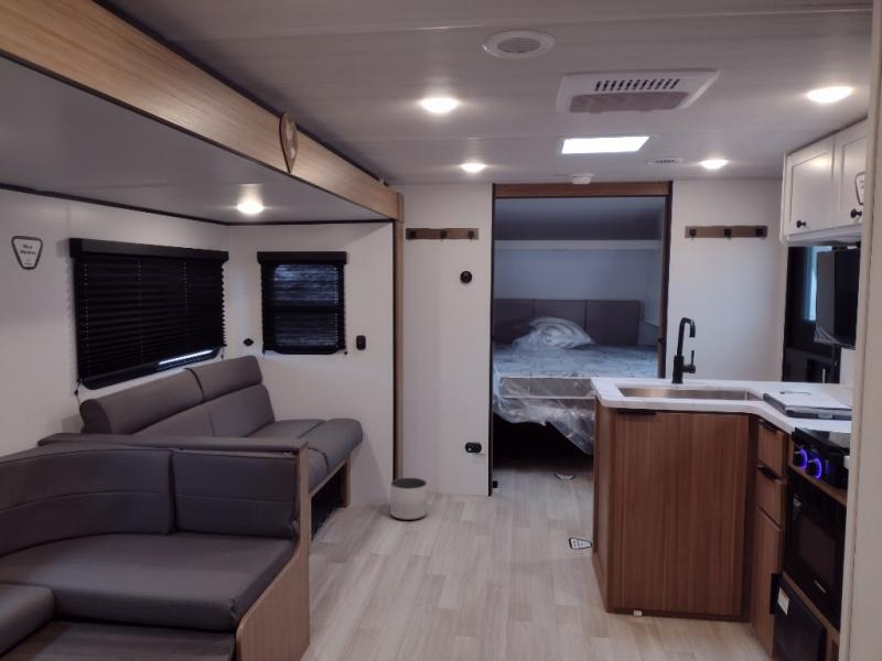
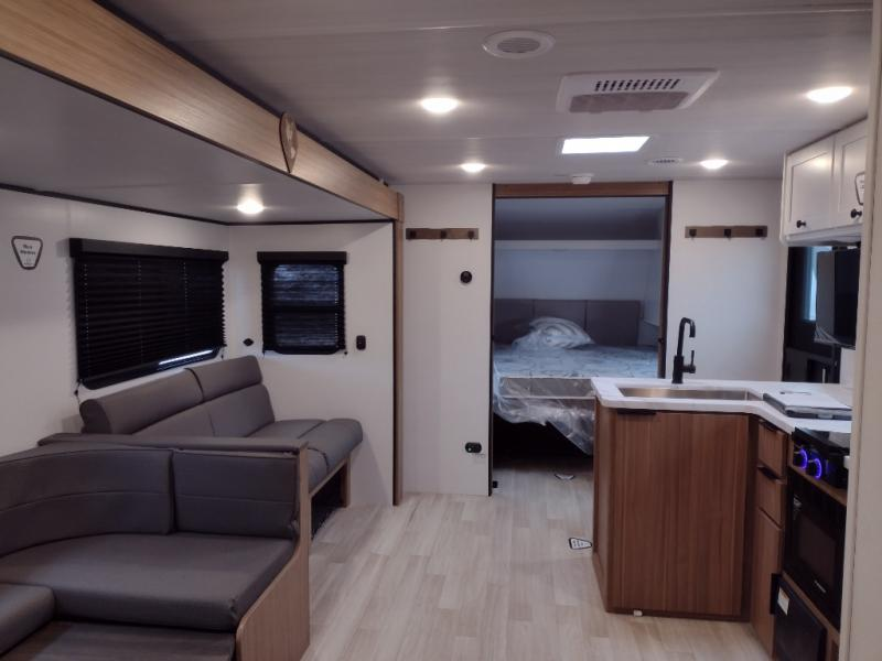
- planter (408, 498)
